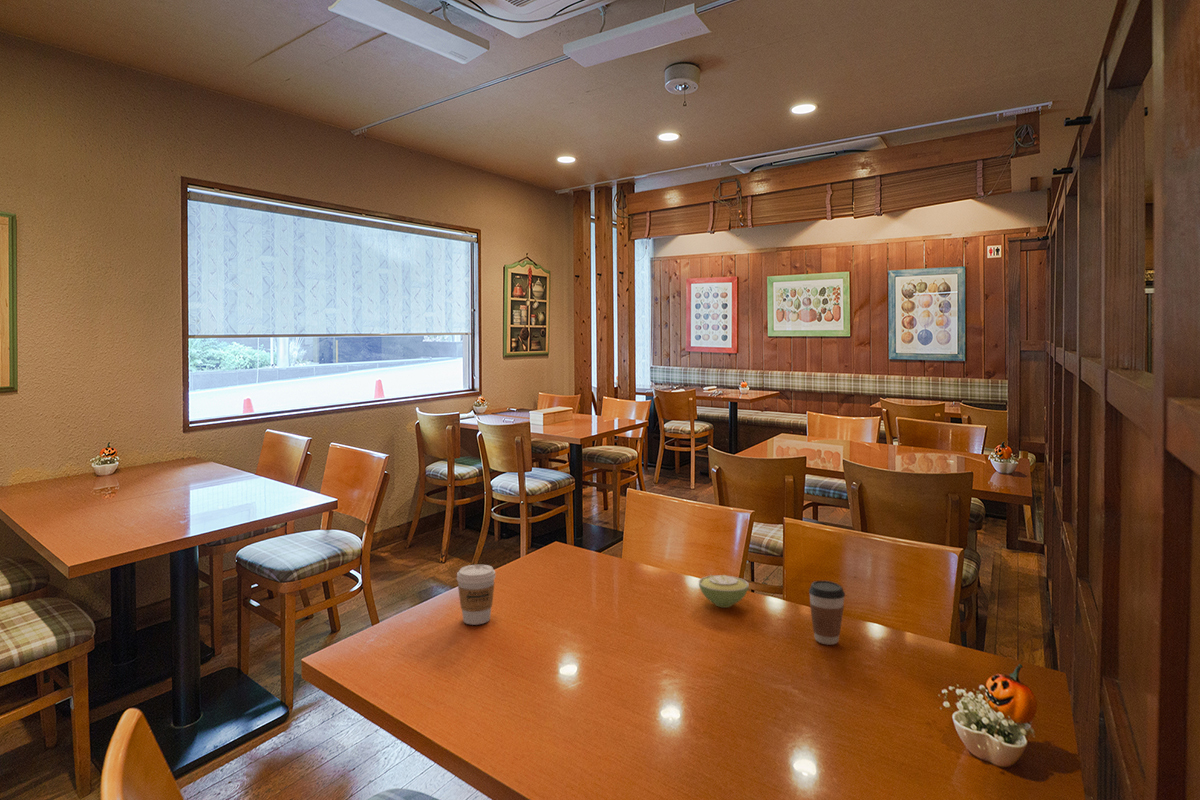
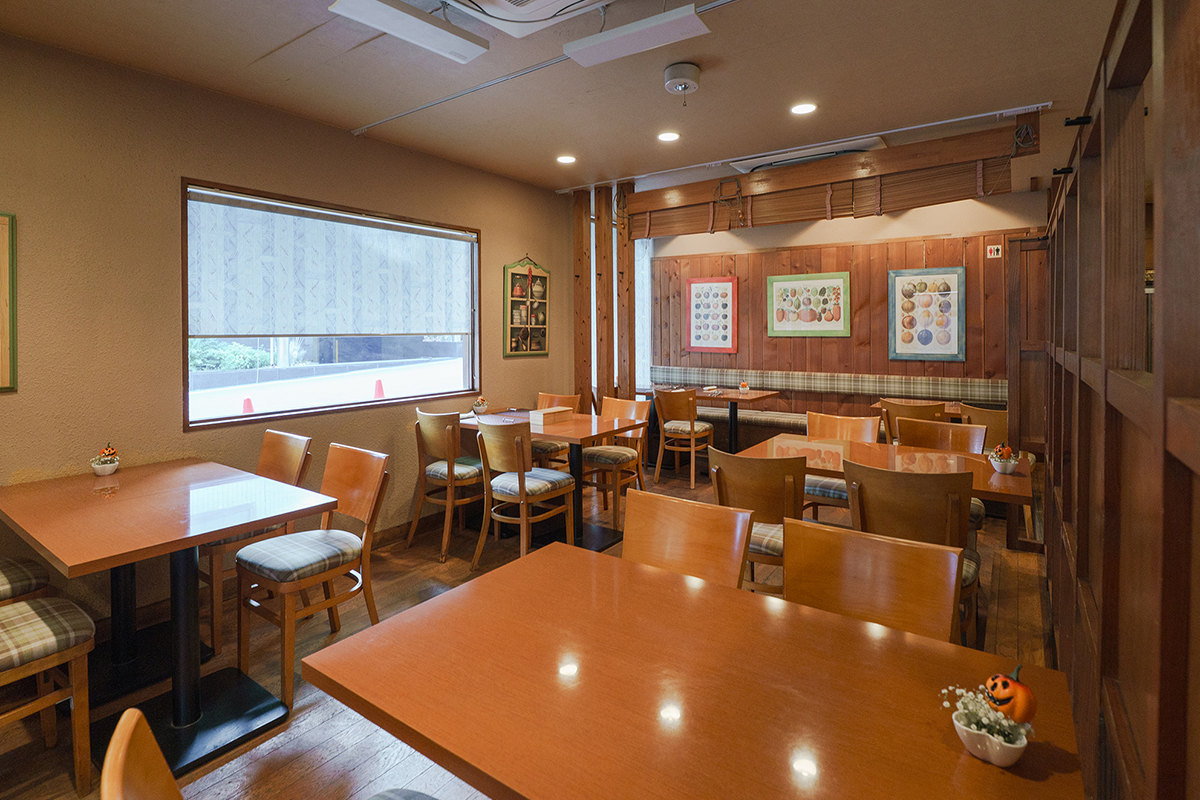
- sugar bowl (723, 589)
- coffee cup (826, 612)
- coffee cup (476, 593)
